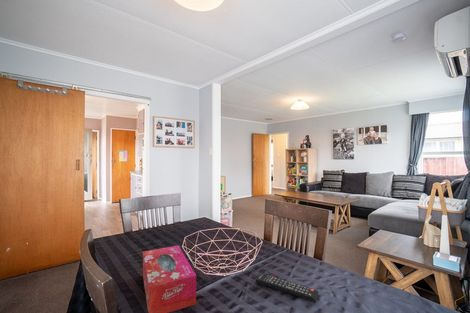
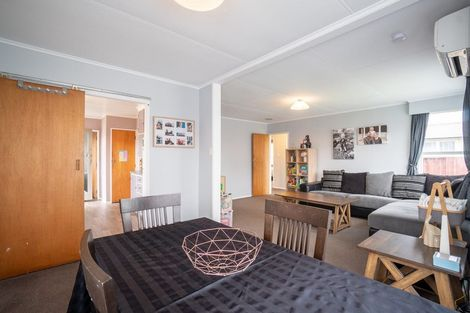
- tissue box (166, 275)
- remote control (285, 286)
